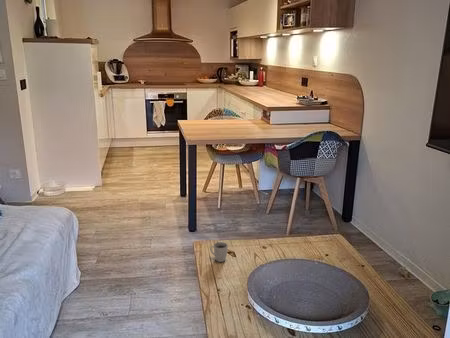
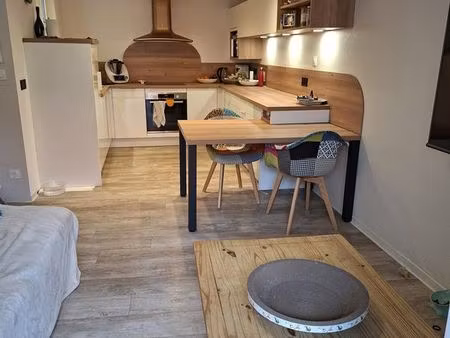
- cup (218, 246)
